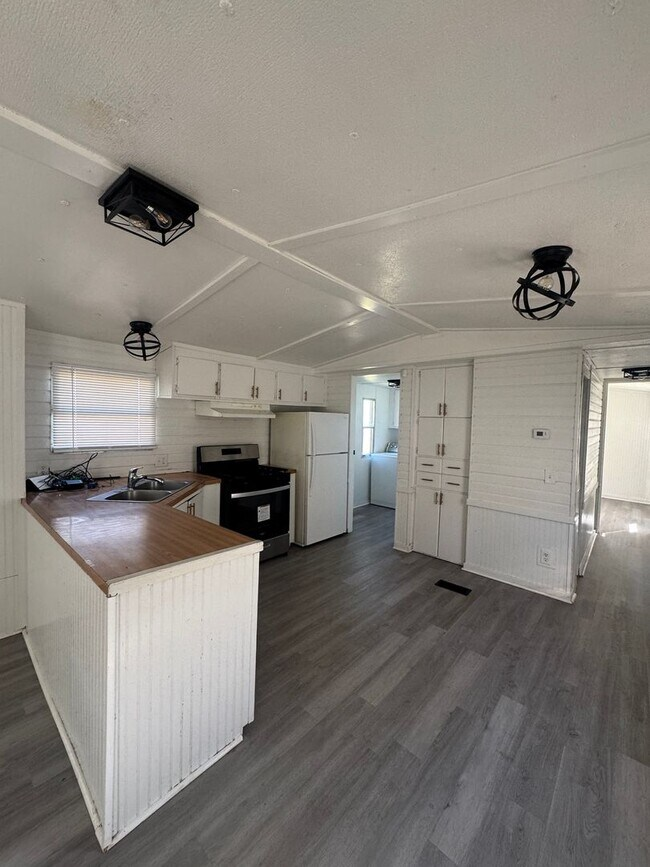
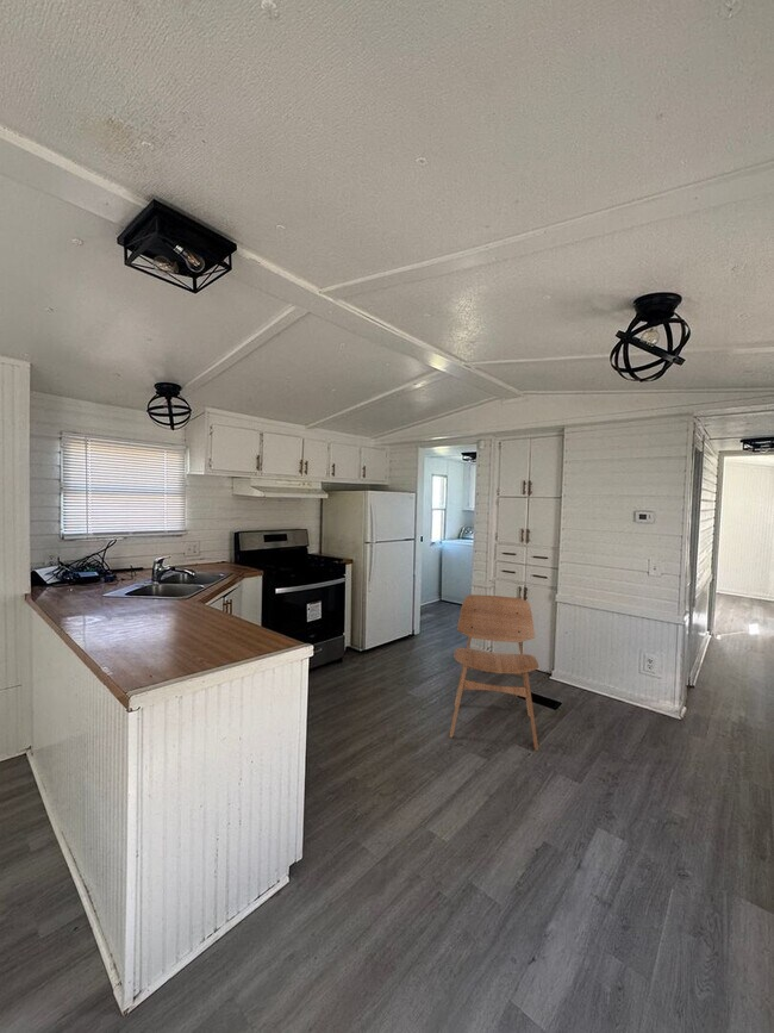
+ dining chair (494, 664)
